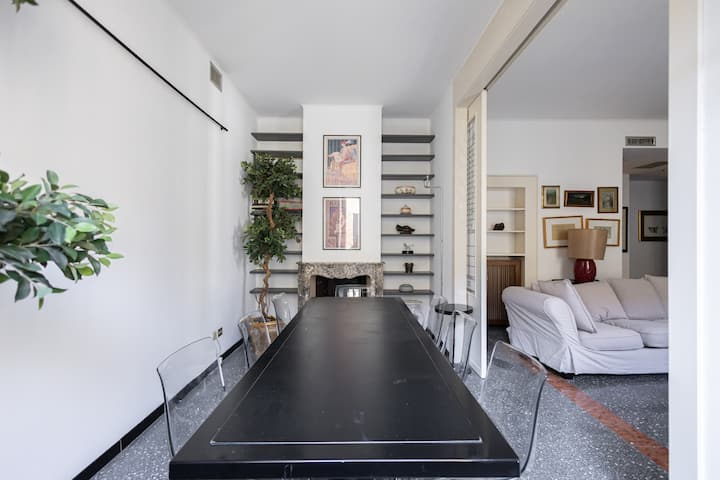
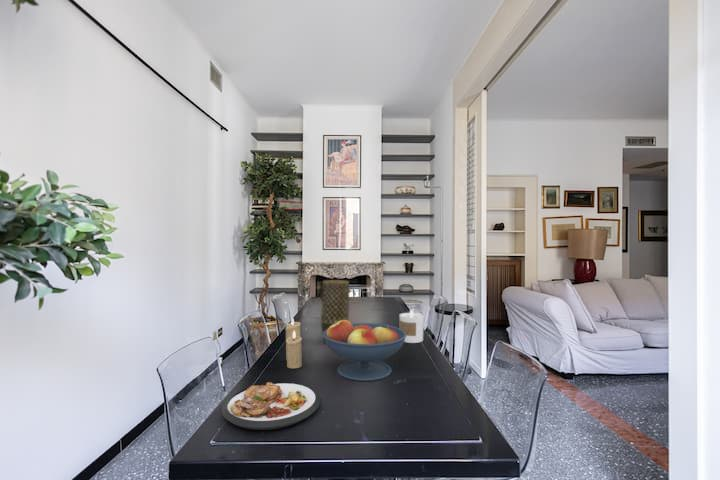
+ fruit bowl (364, 345)
+ candle (411, 325)
+ vase (334, 311)
+ plate (272, 400)
+ candle (293, 341)
